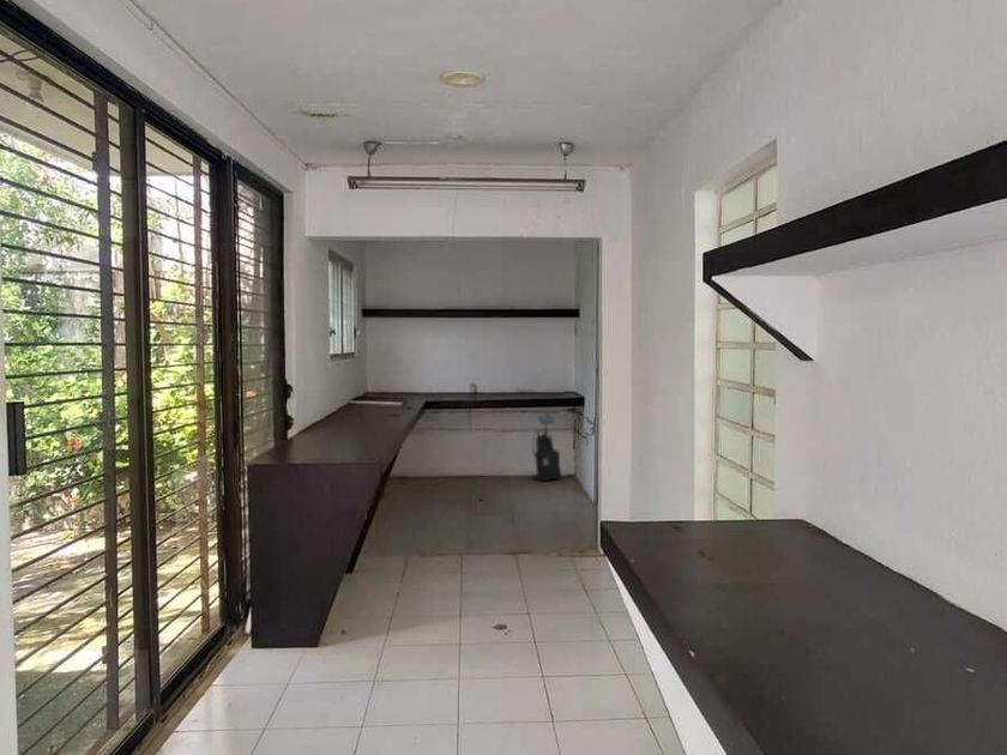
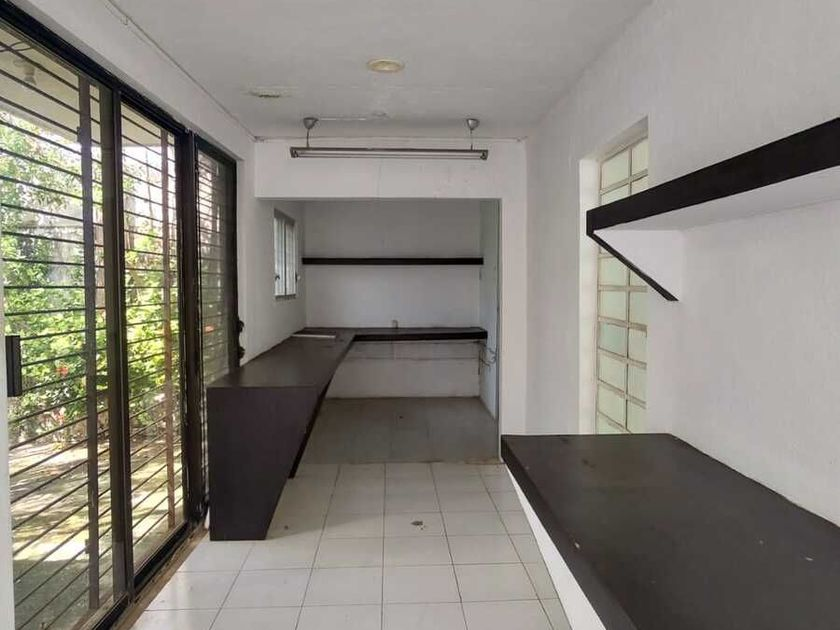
- vacuum cleaner (545, 446)
